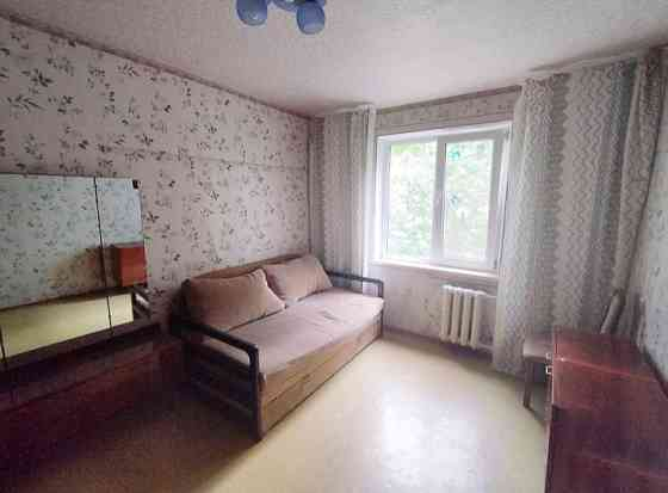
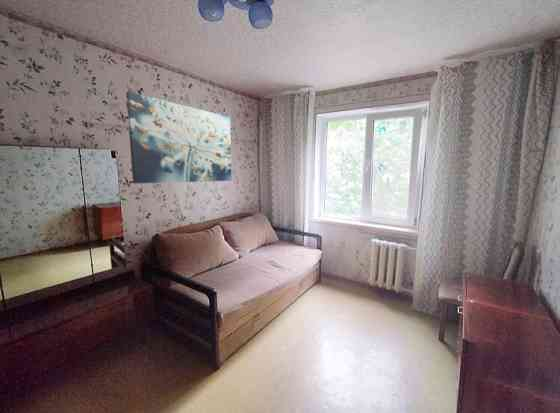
+ wall art (189, 145)
